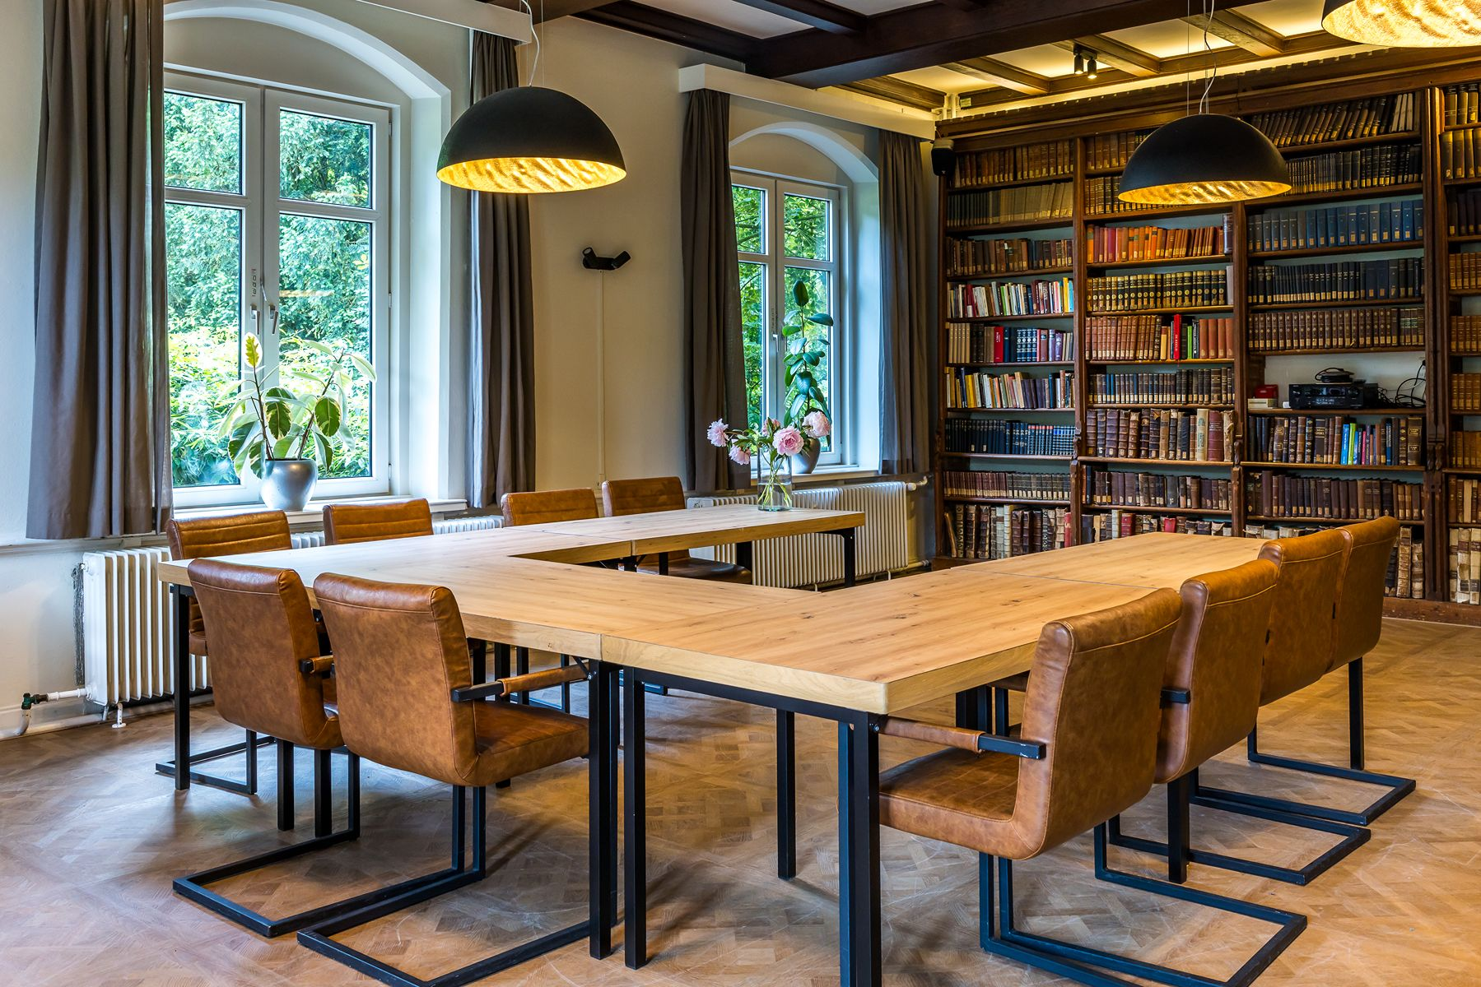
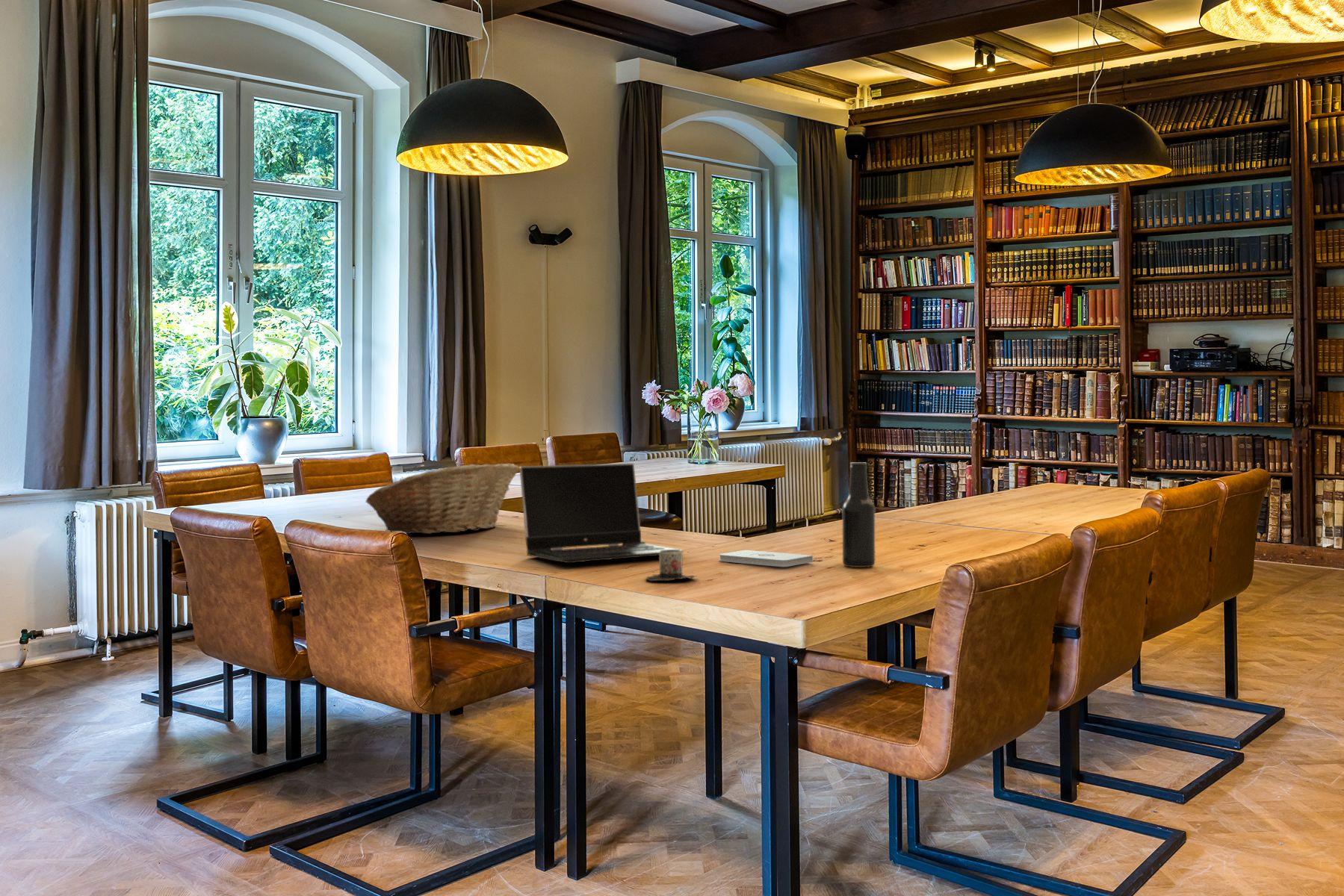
+ notepad (764, 558)
+ laptop computer (601, 511)
+ mug (672, 564)
+ beer bottle (858, 514)
+ fruit basket (446, 496)
